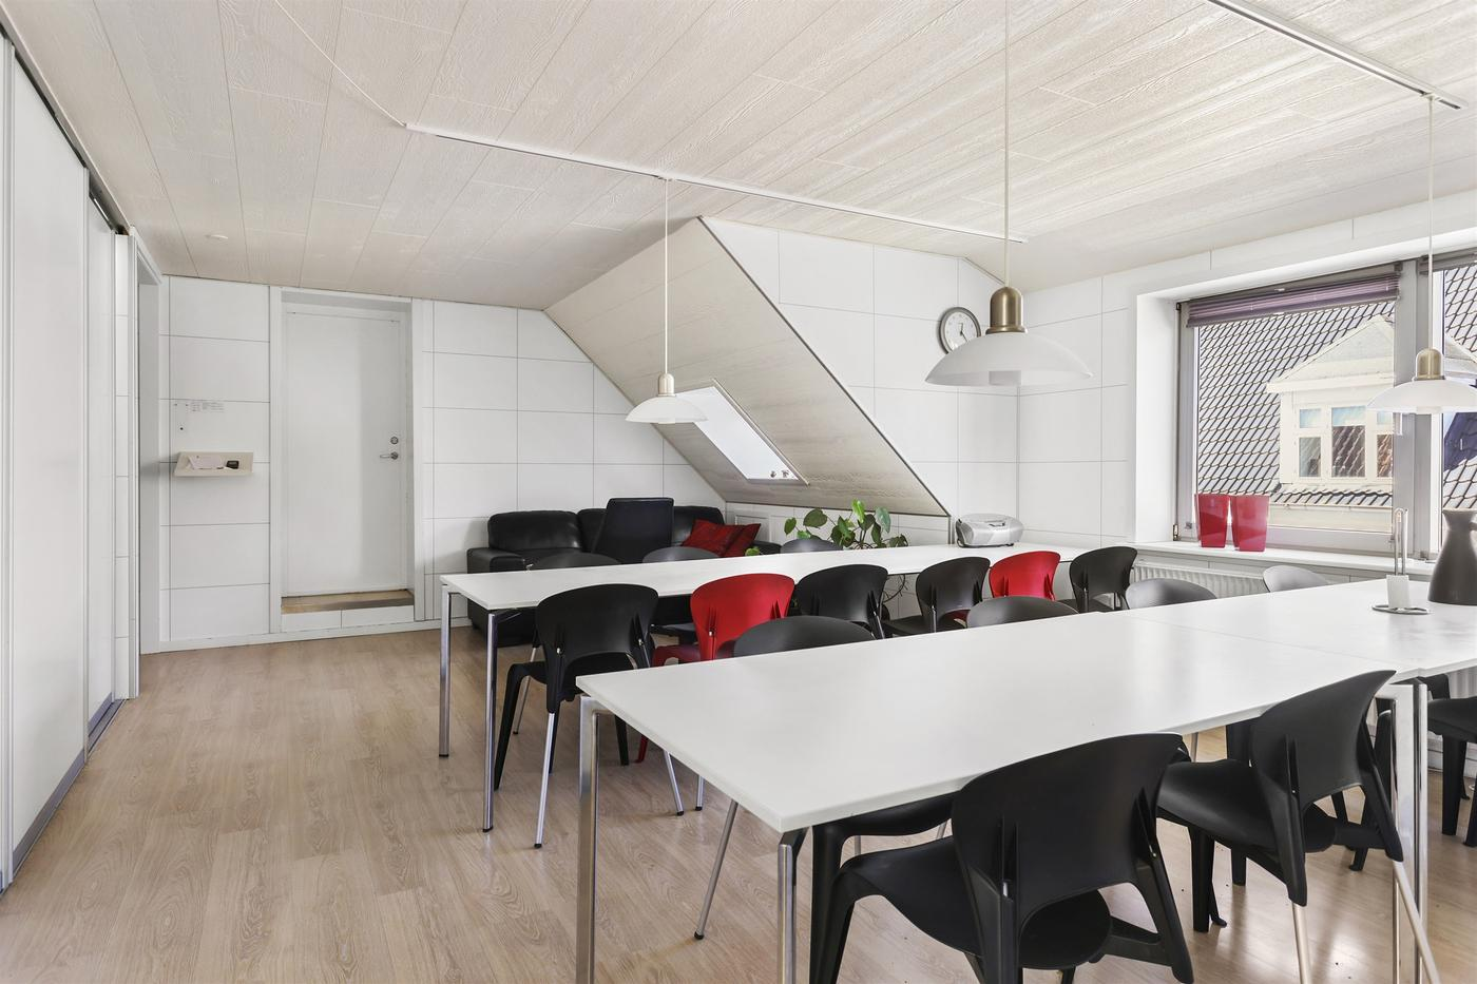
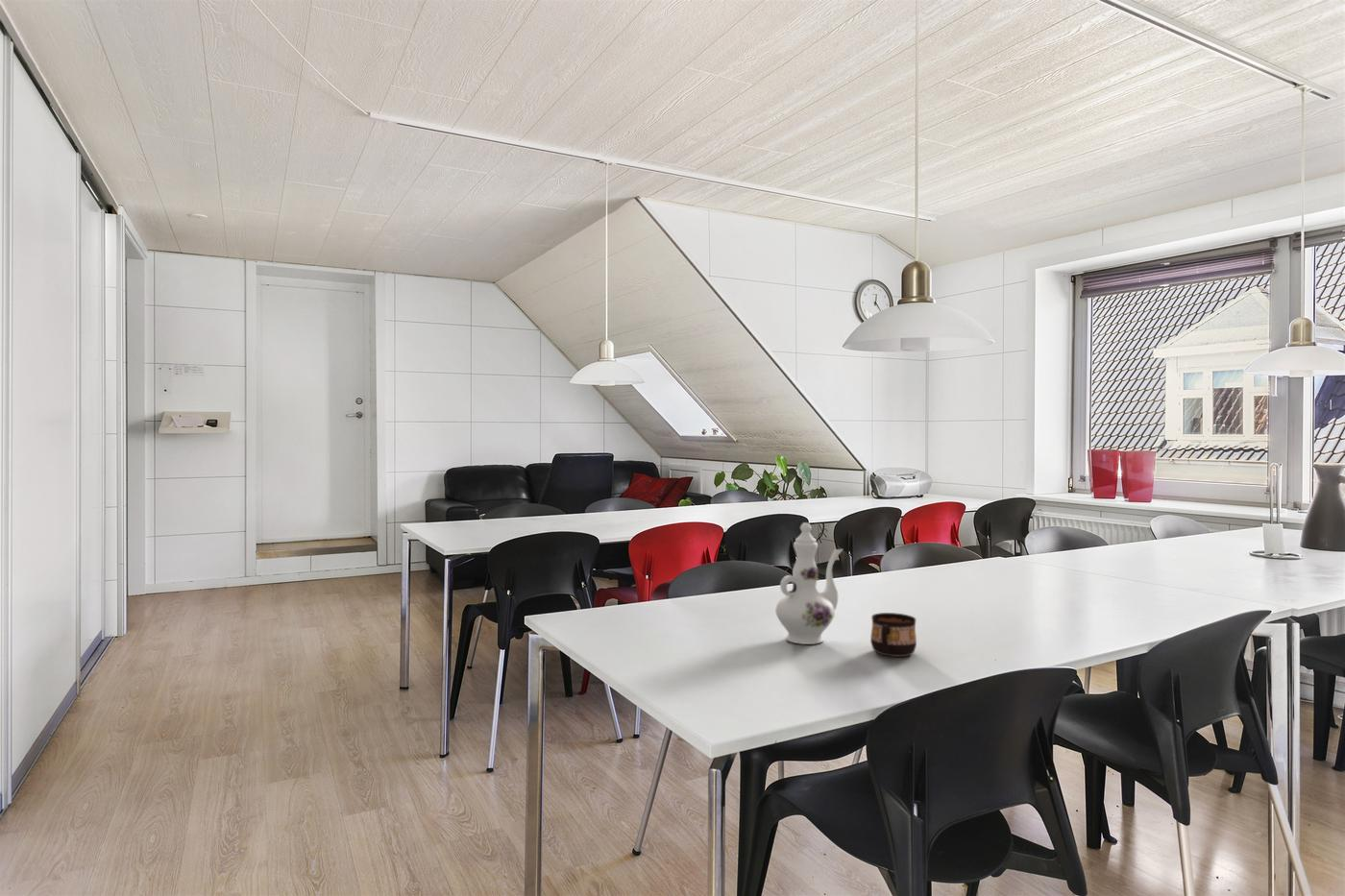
+ cup (891, 635)
+ chinaware (812, 580)
